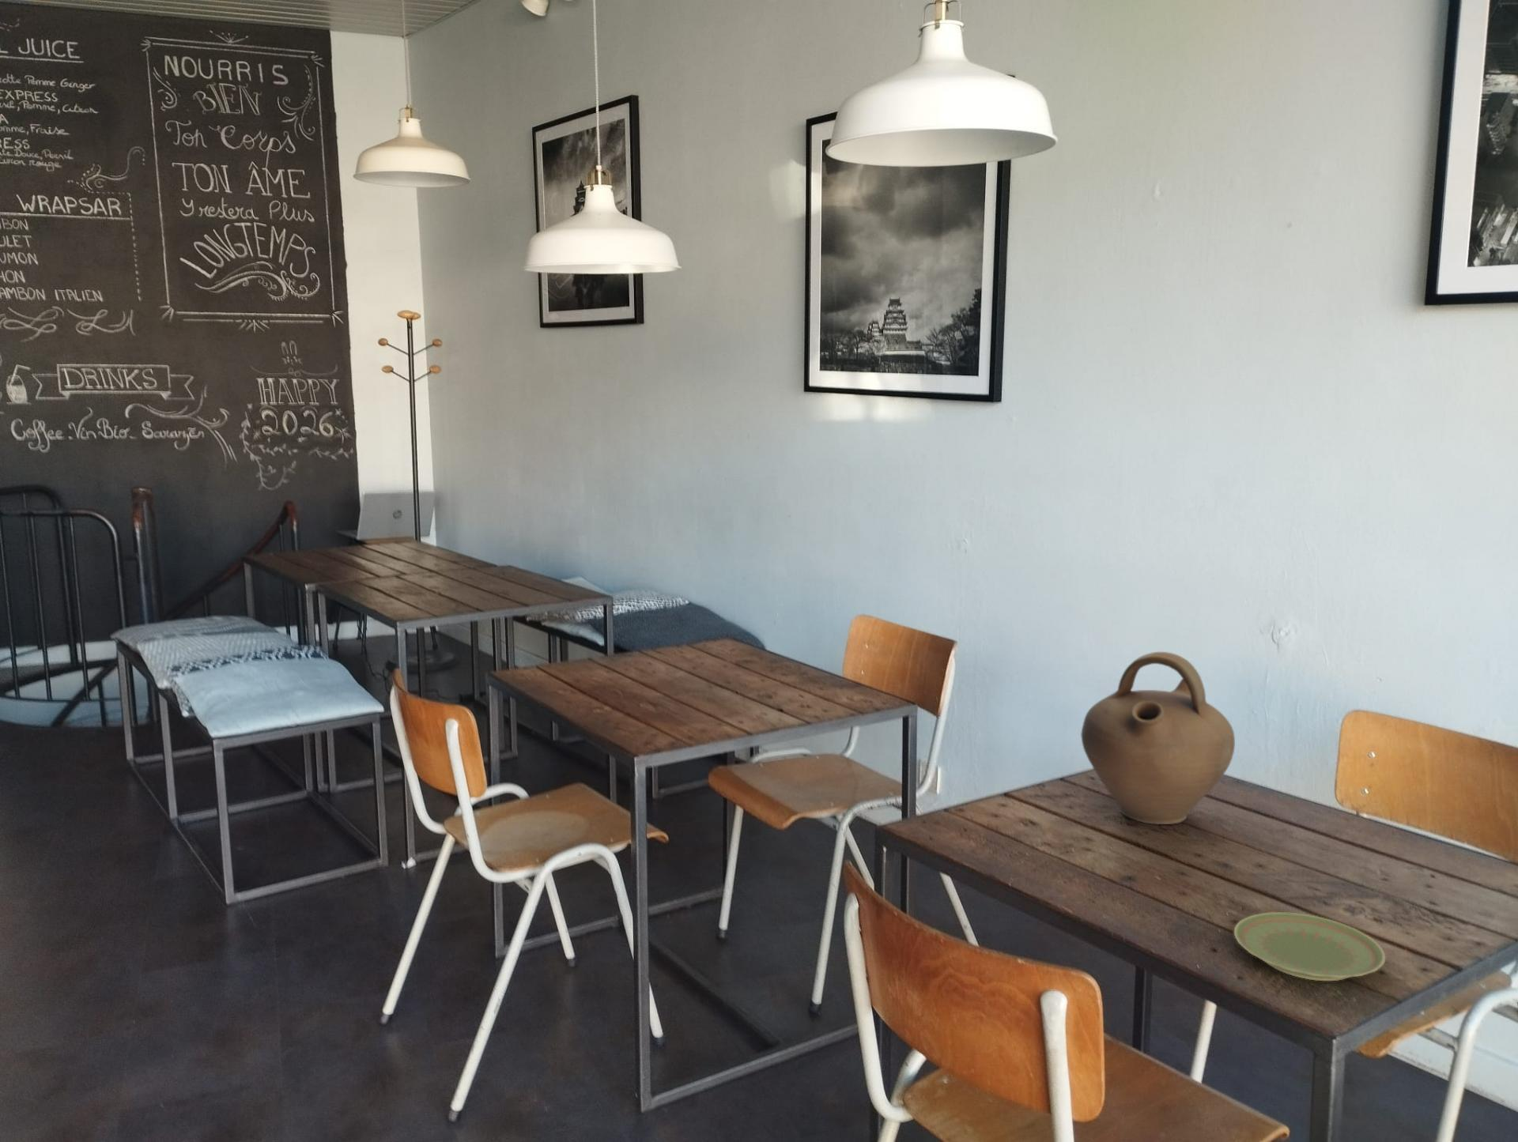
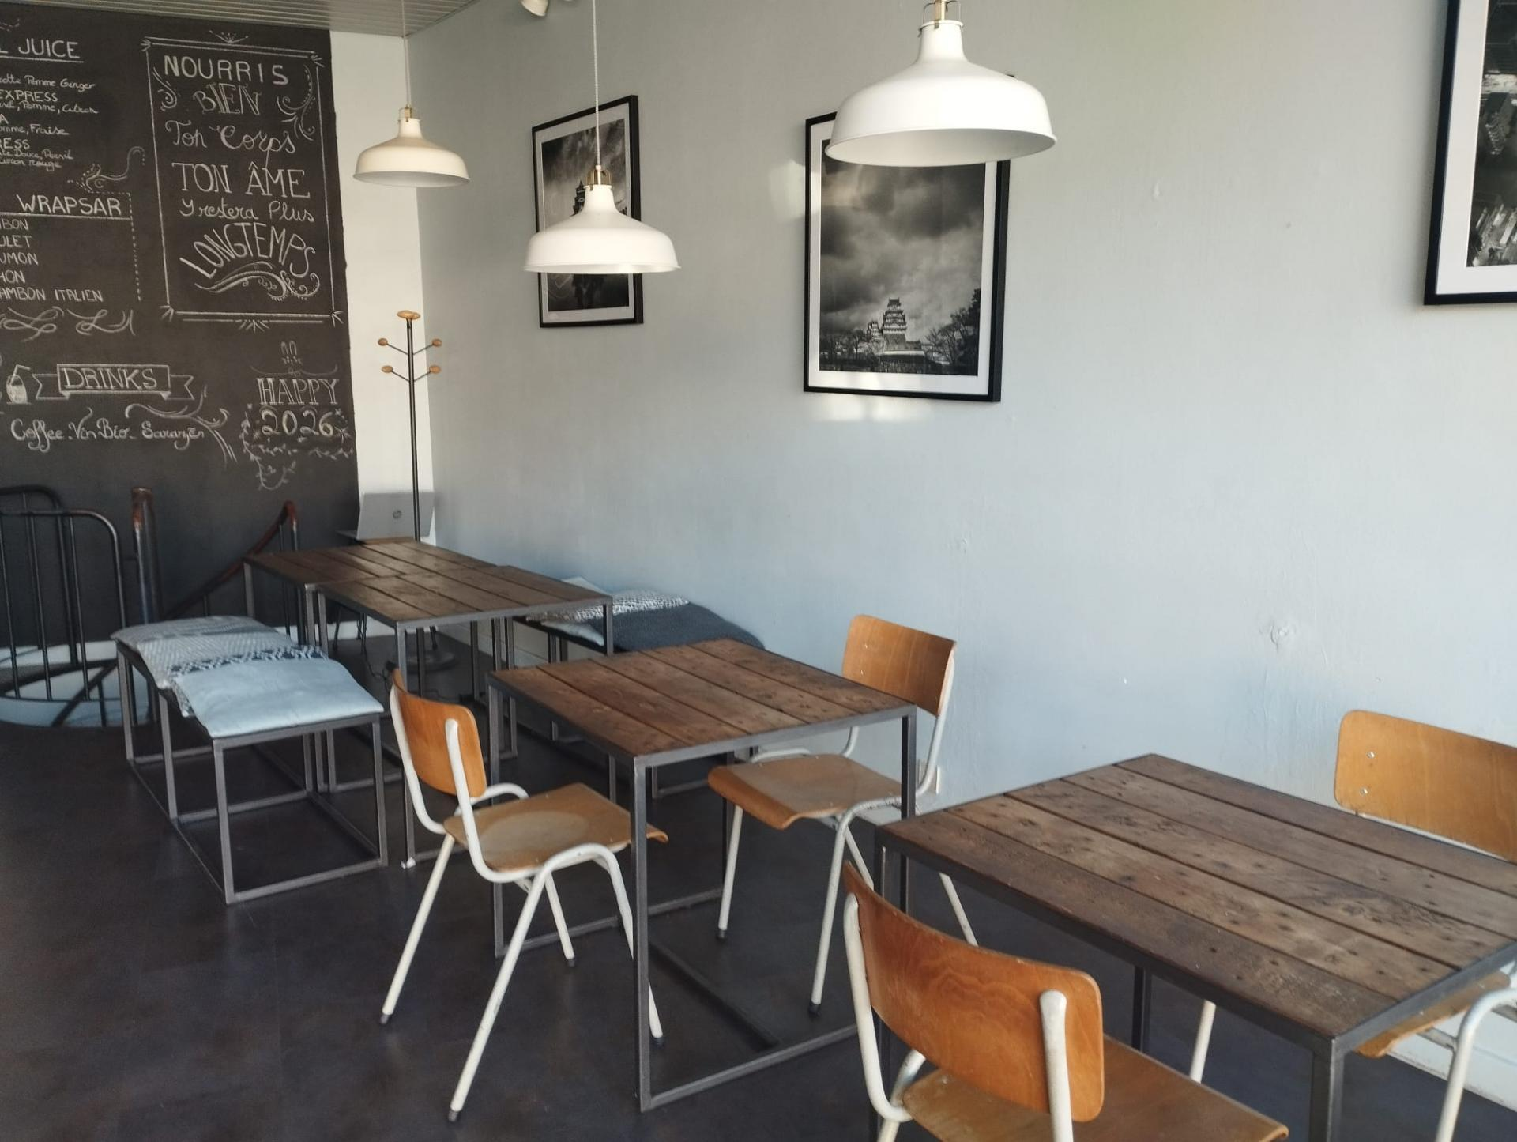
- plate (1307, 950)
- jug (1158, 733)
